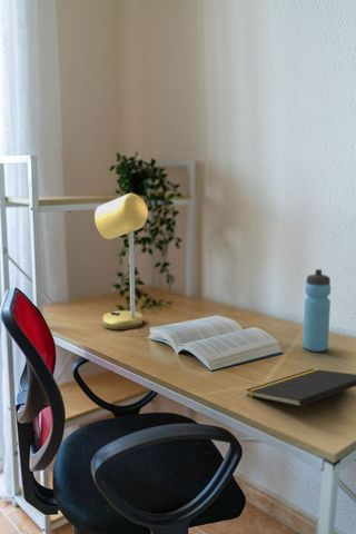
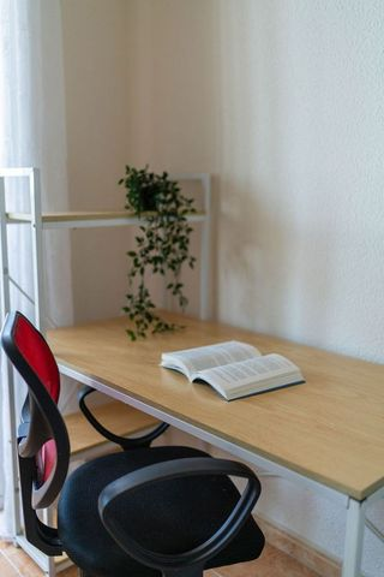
- notepad (306, 385)
- water bottle (316, 309)
- desk lamp (129, 259)
